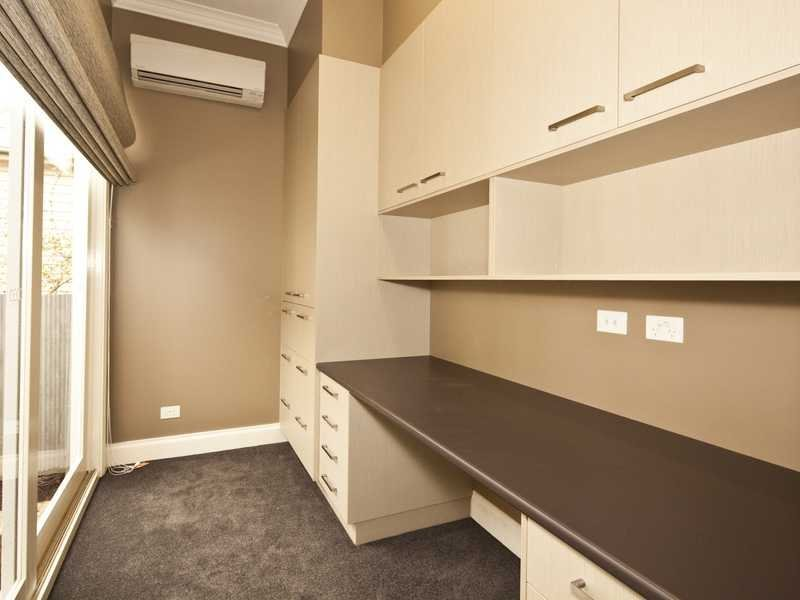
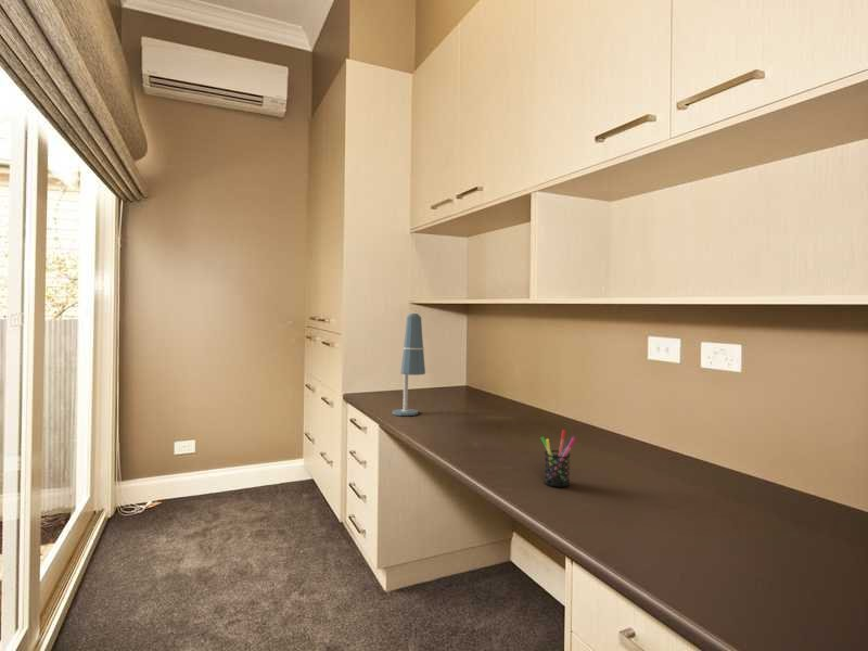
+ pen holder (554, 456)
+ desk lamp (409, 365)
